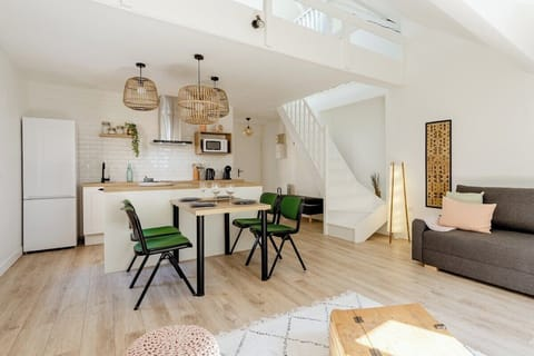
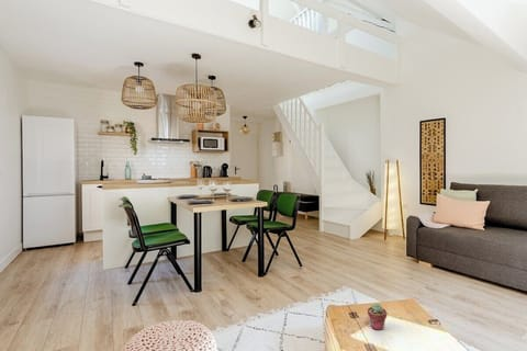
+ potted succulent (377, 315)
